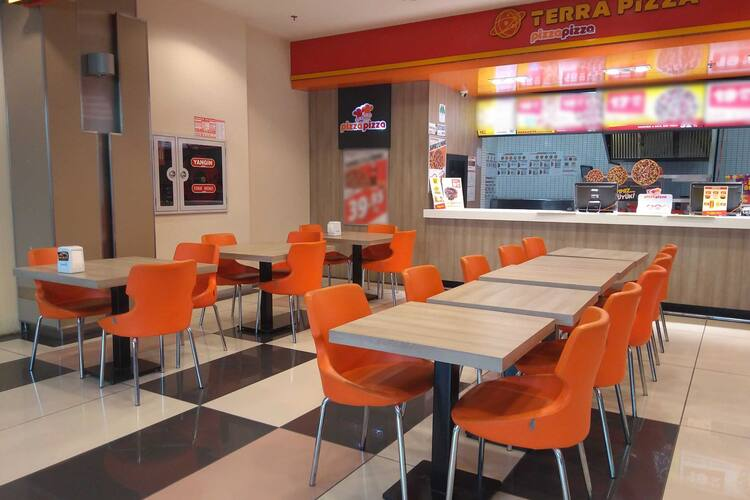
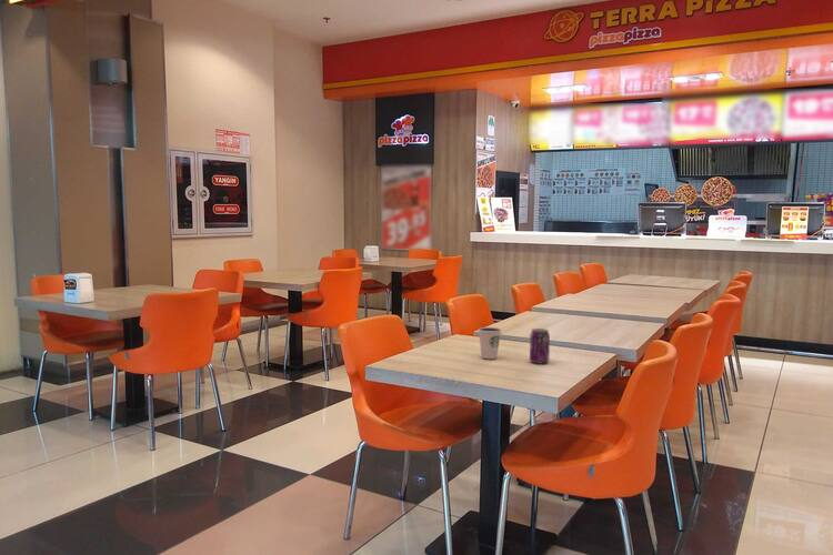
+ beverage can (539, 345)
+ dixie cup (489, 343)
